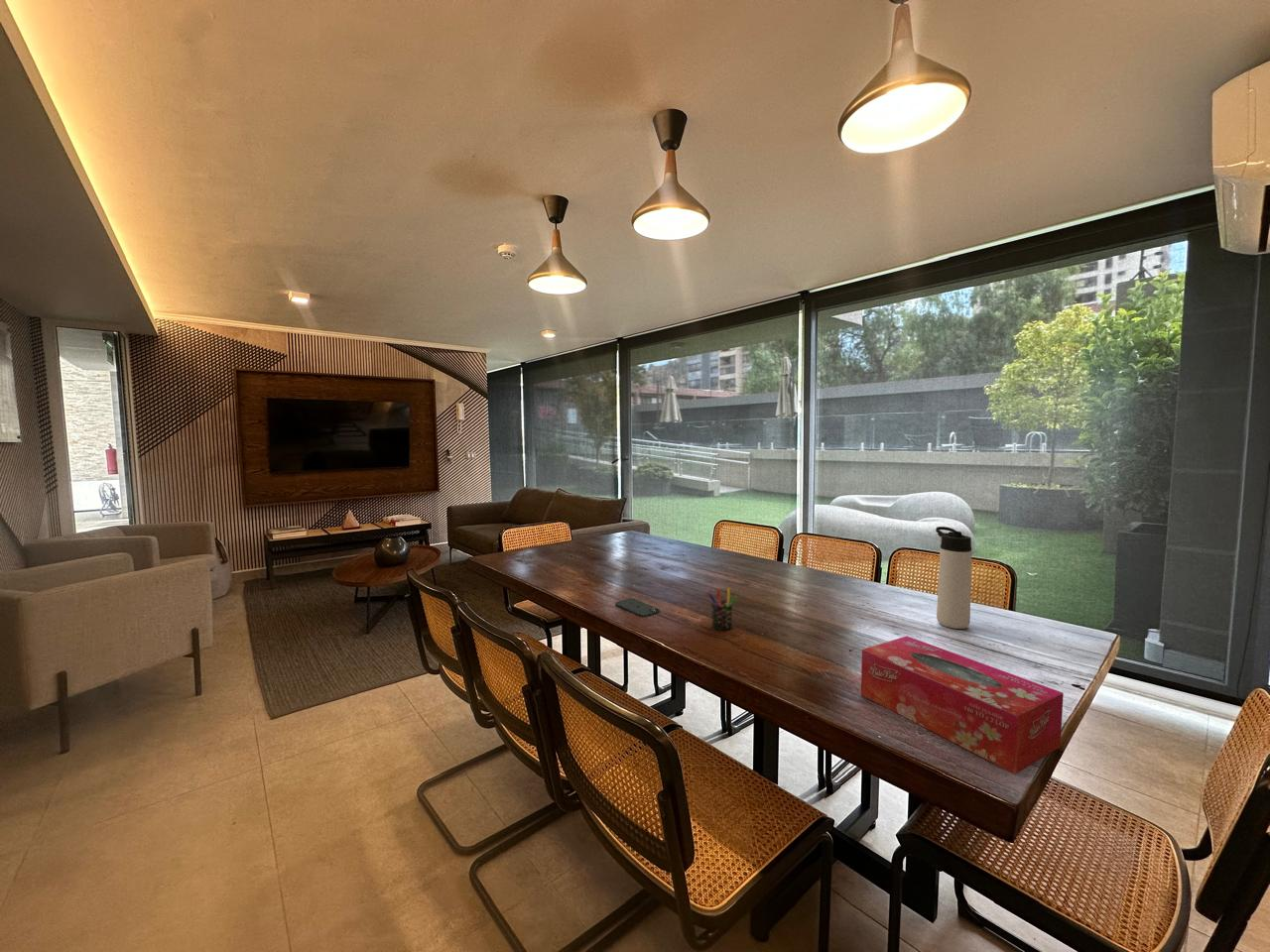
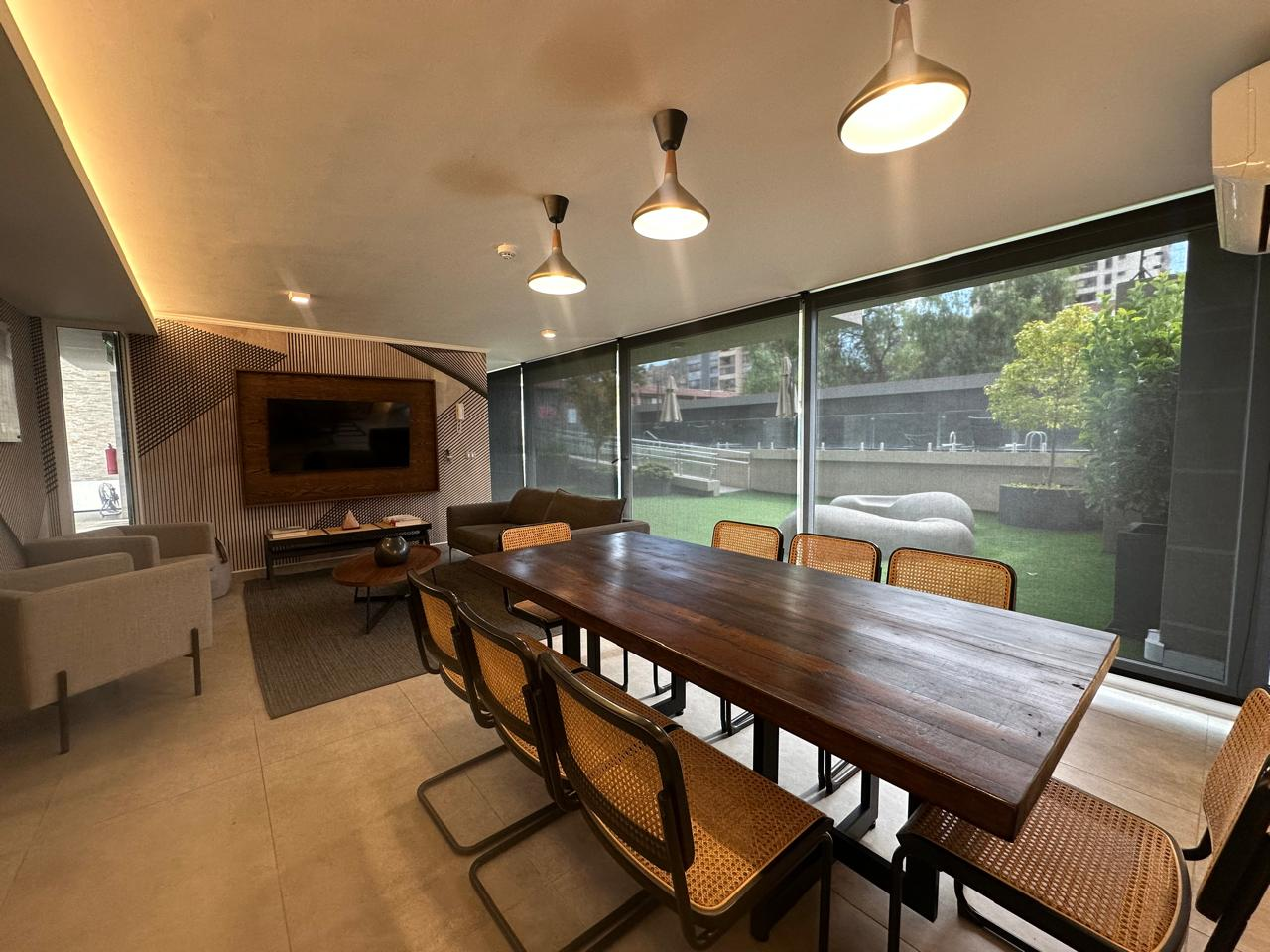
- pen holder (723, 608)
- smartphone (637, 606)
- tissue box (952, 693)
- thermos bottle (951, 576)
